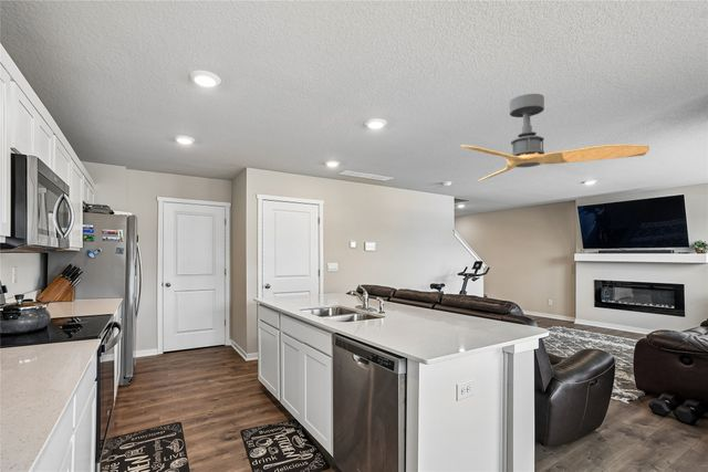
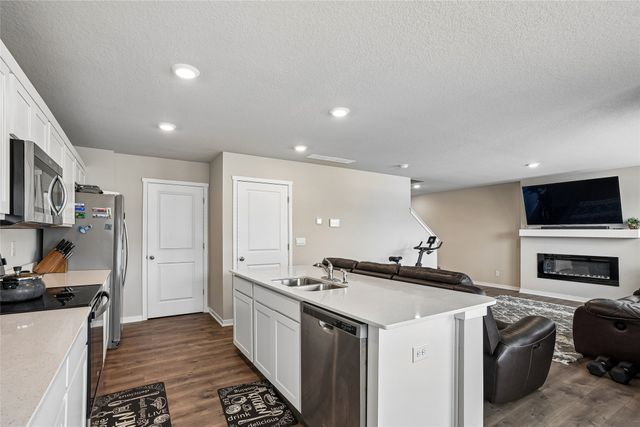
- ceiling fan (542, 137)
